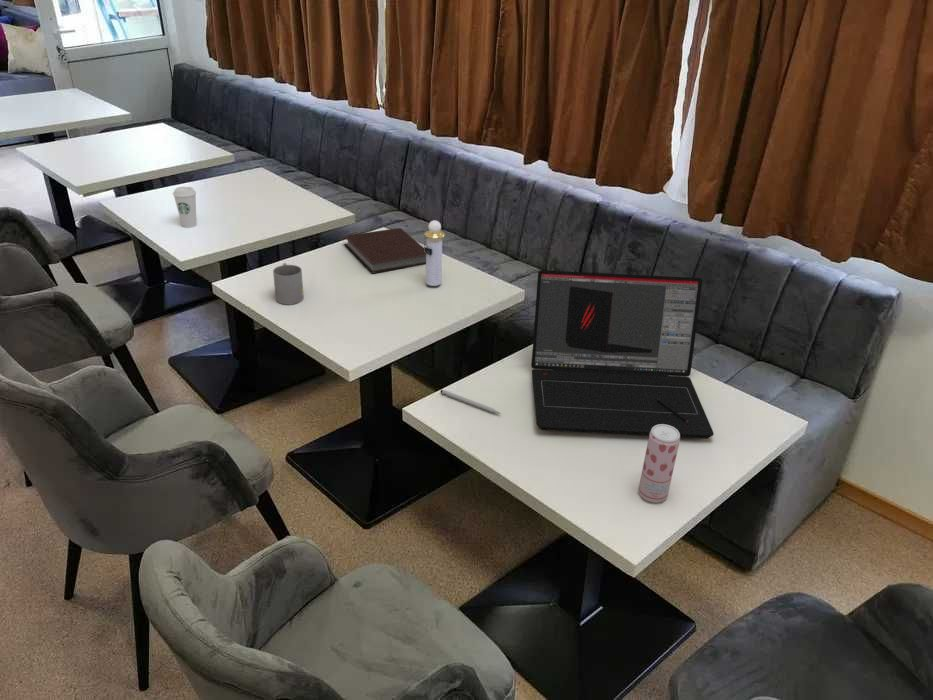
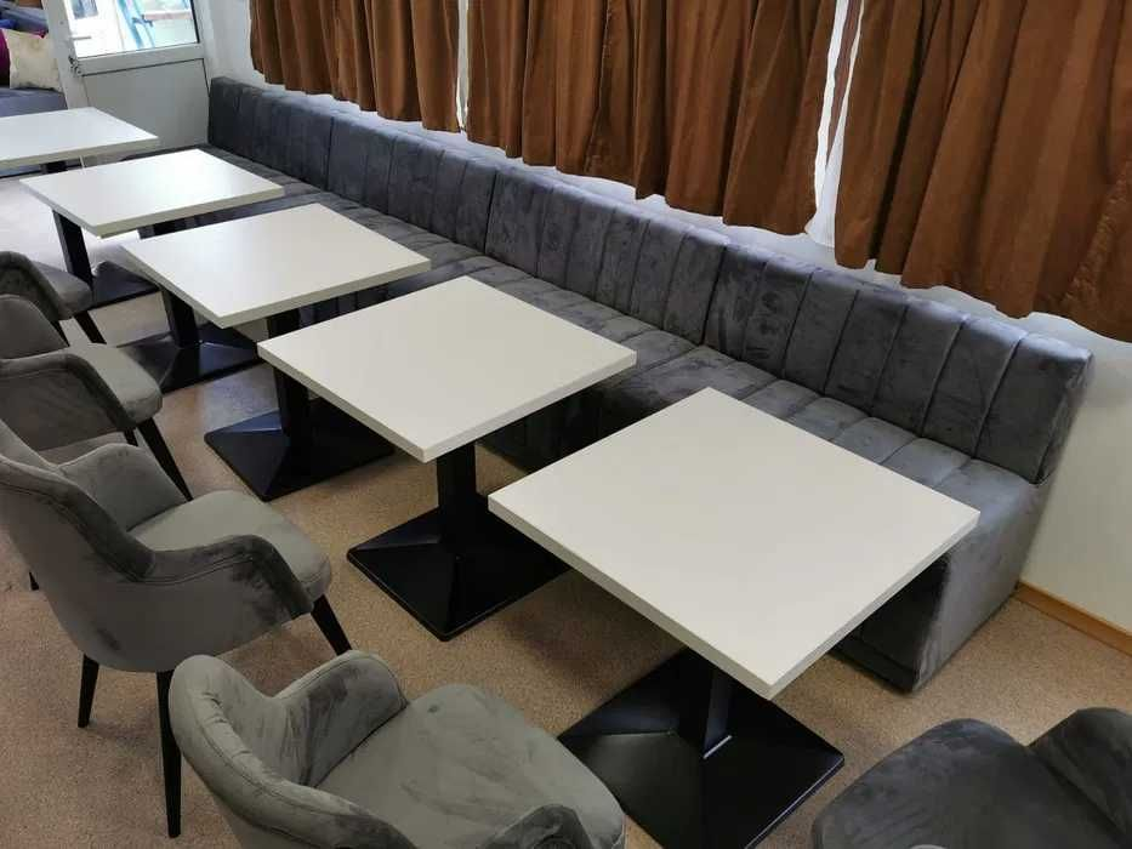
- laptop (622, 351)
- pen (470, 402)
- beverage can (659, 463)
- perfume bottle (434, 253)
- mug (287, 281)
- notebook (387, 249)
- coffee cup (186, 207)
